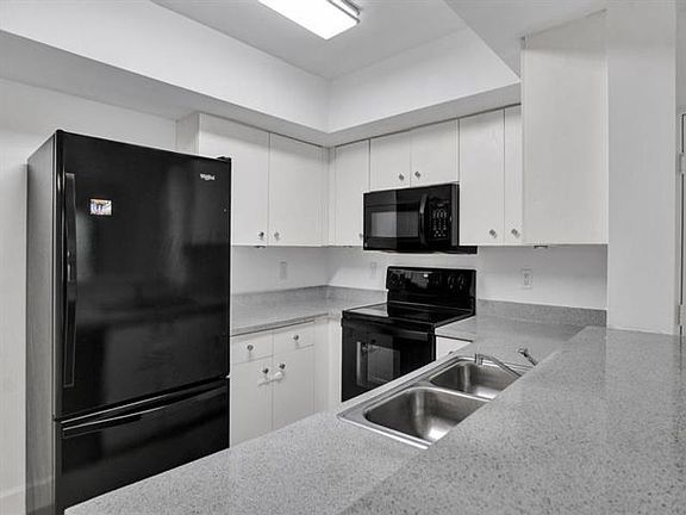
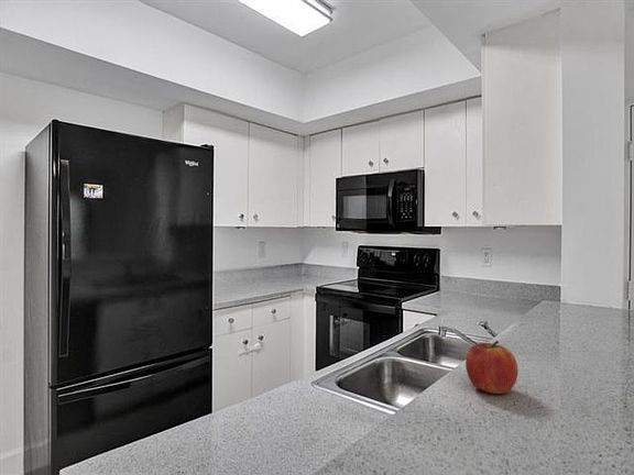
+ fruit (490, 364)
